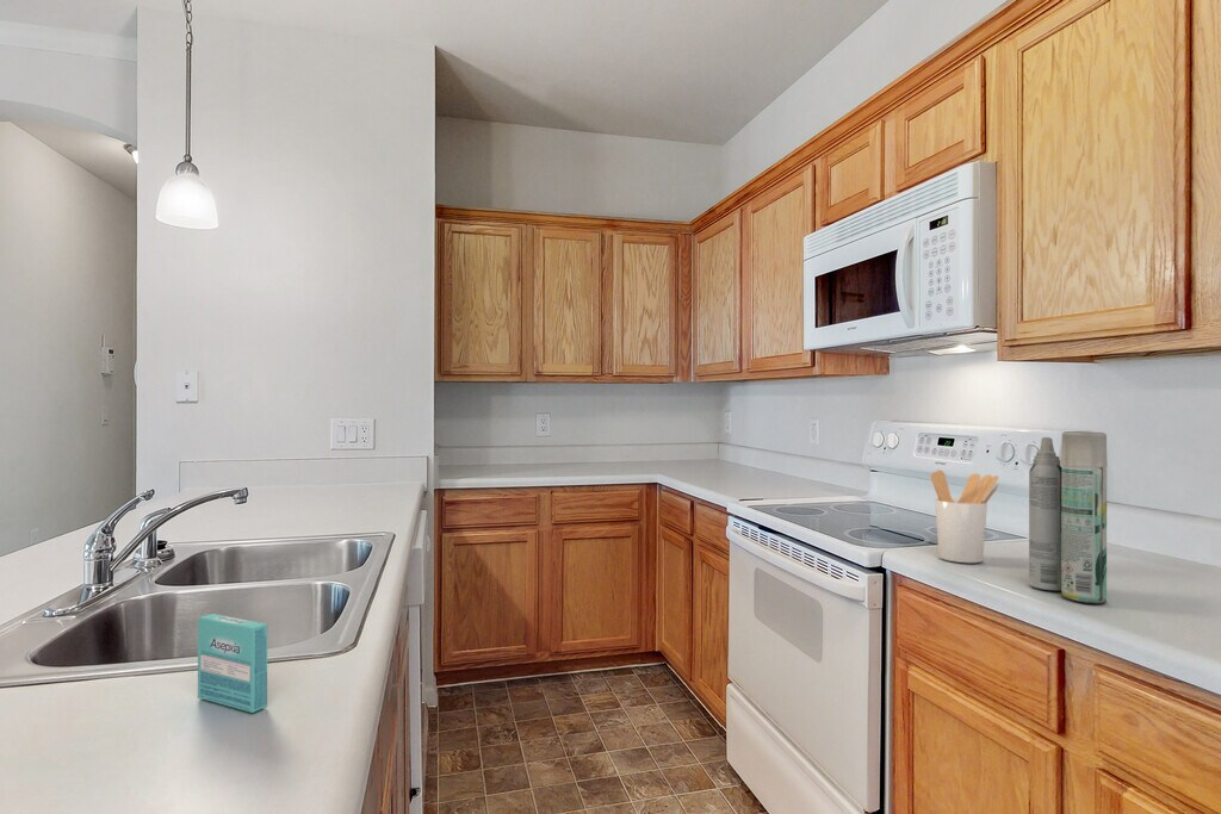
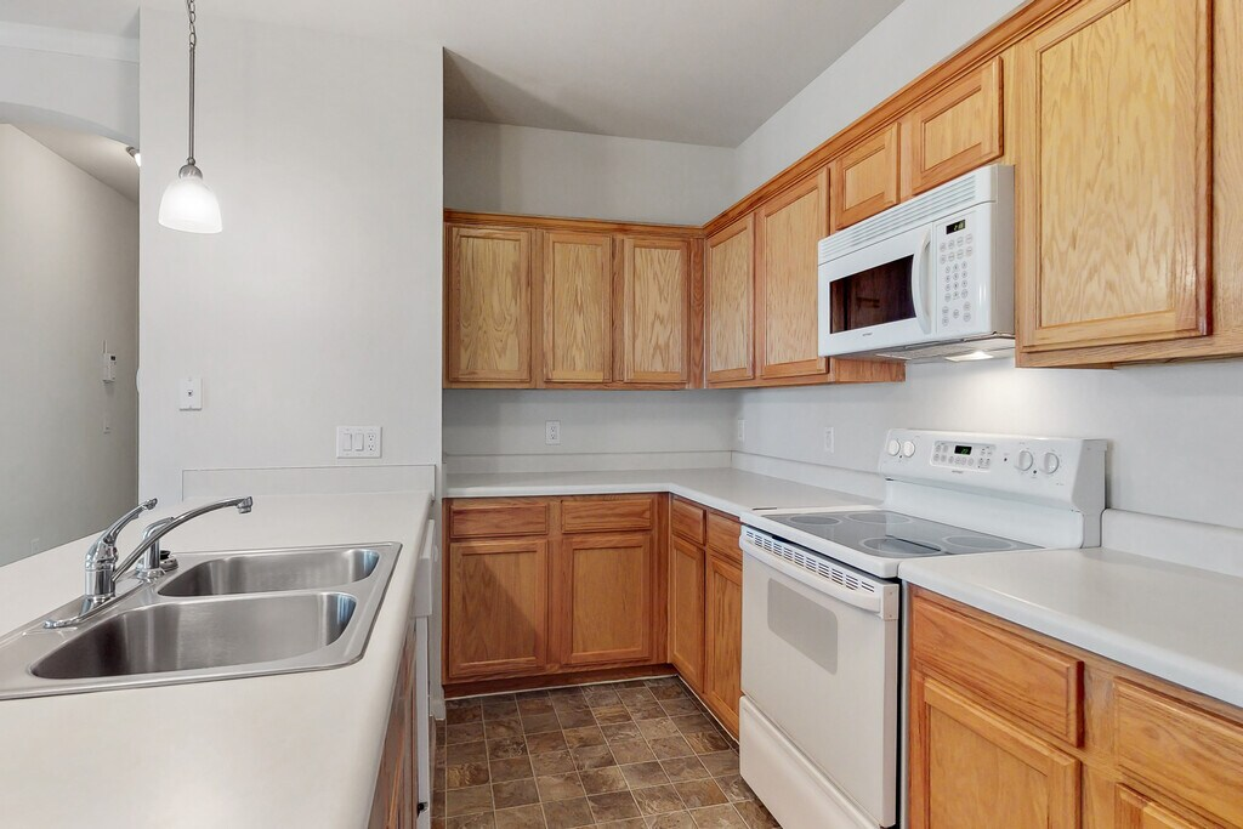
- utensil holder (967, 514)
- cosmetic container (231, 660)
- aerosol can (1065, 511)
